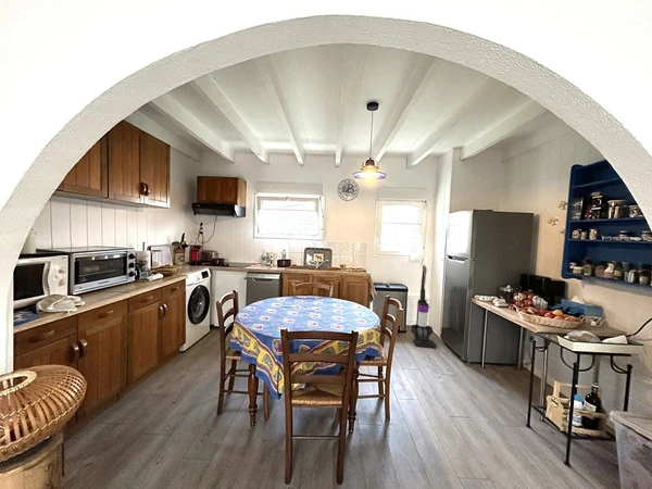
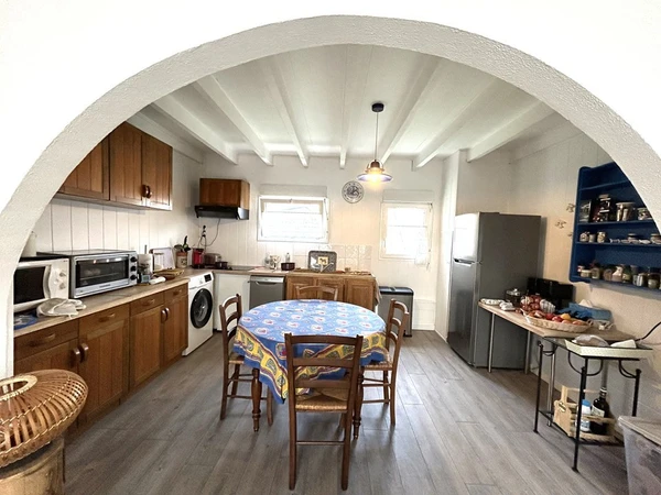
- vacuum cleaner (424, 304)
